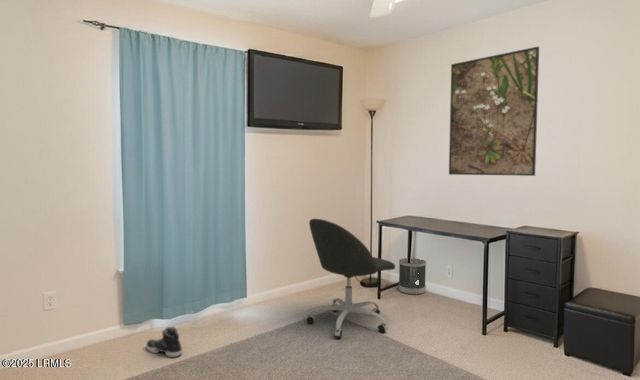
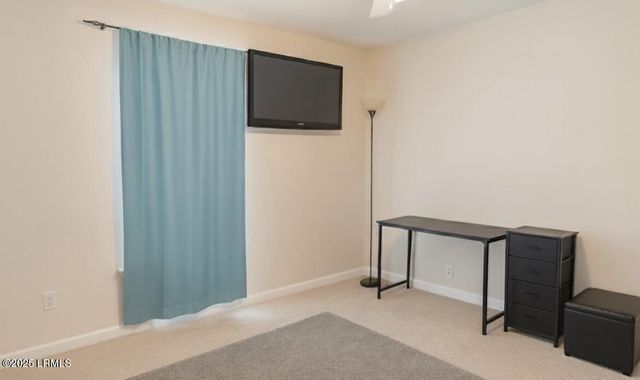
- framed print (490, 116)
- office chair (350, 270)
- sneaker (164, 339)
- wastebasket (412, 275)
